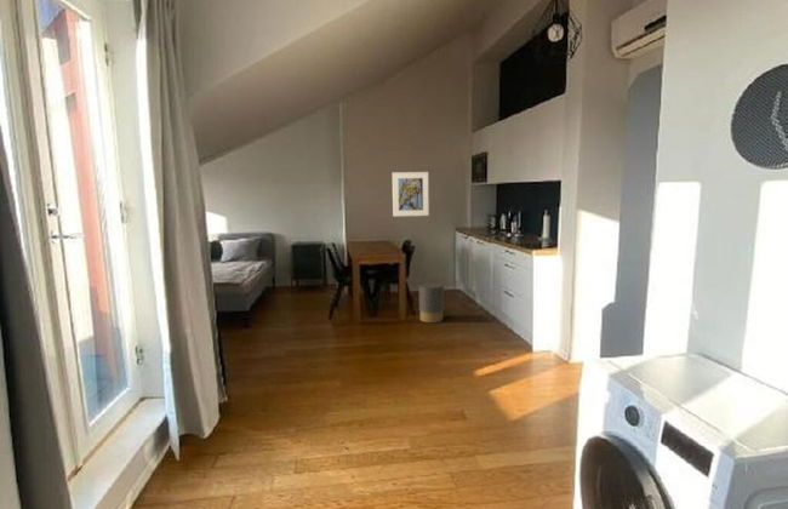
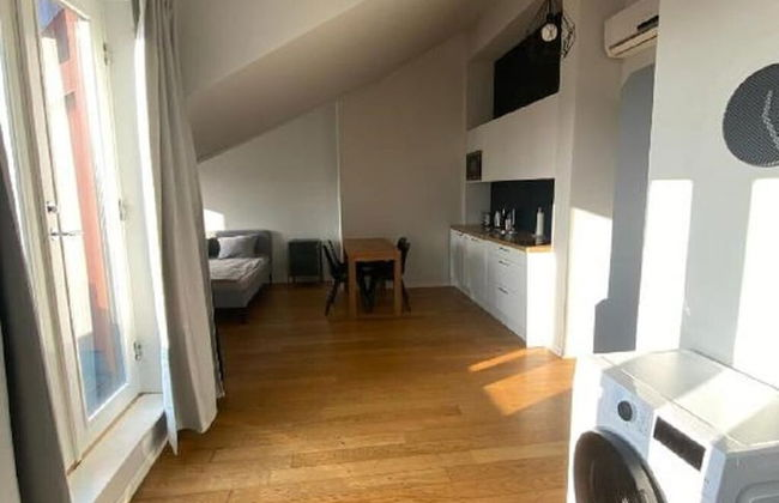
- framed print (410, 194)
- trash can (430, 301)
